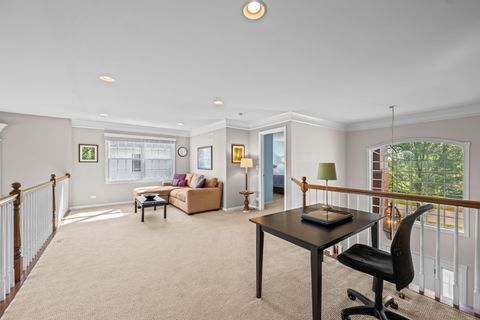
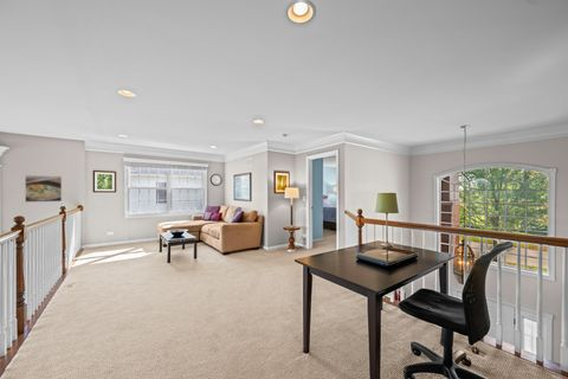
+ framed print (44, 188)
